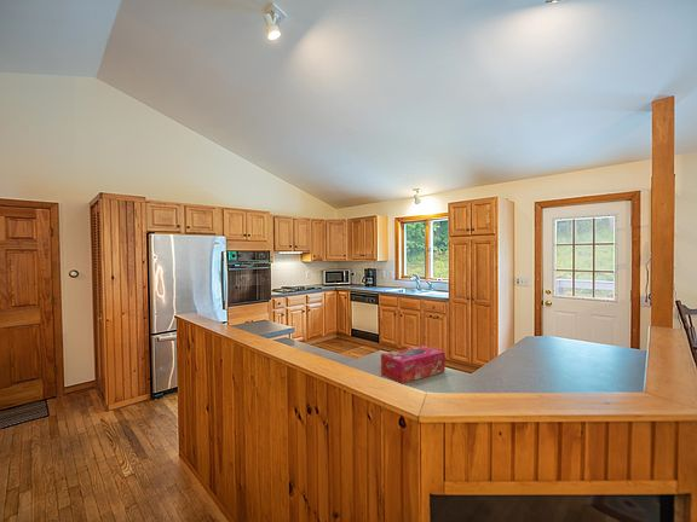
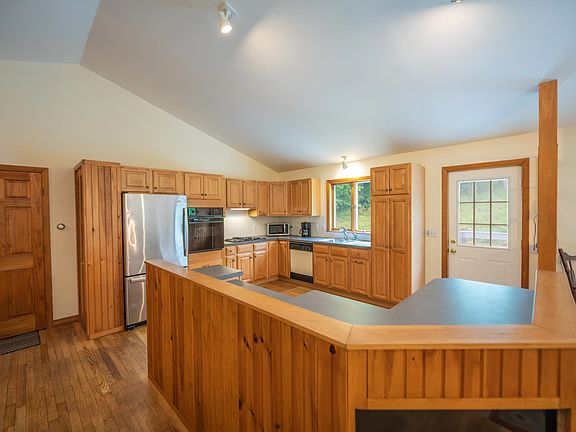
- tissue box (413, 362)
